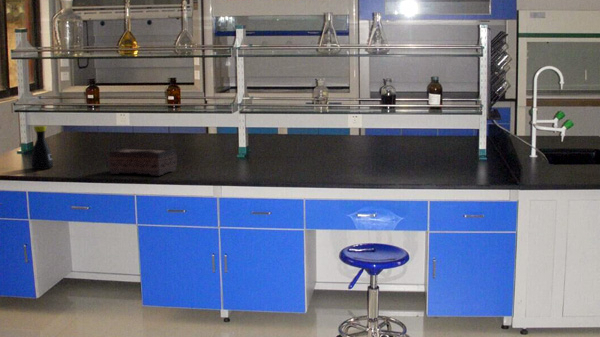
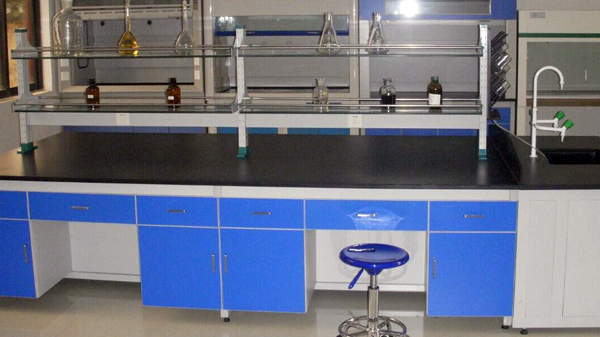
- tissue box (143, 161)
- bottle (41, 147)
